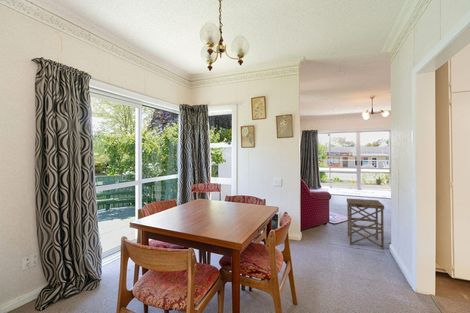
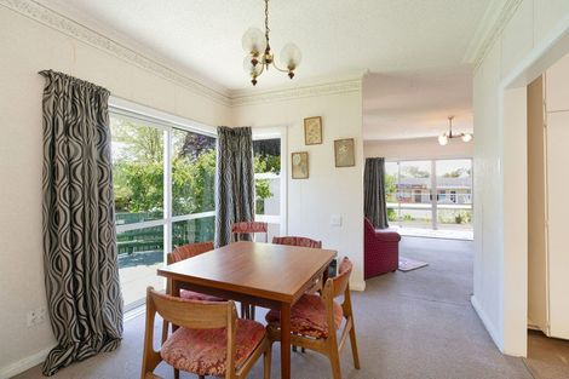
- side table (364, 220)
